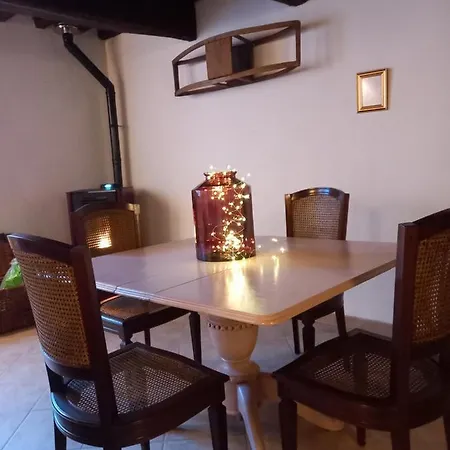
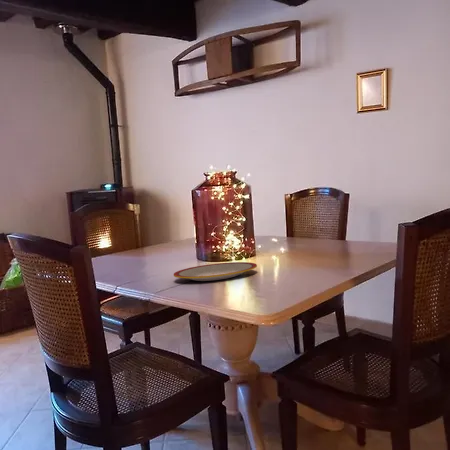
+ plate (216, 272)
